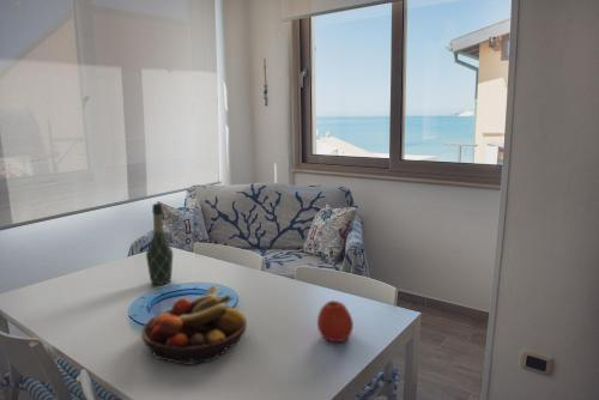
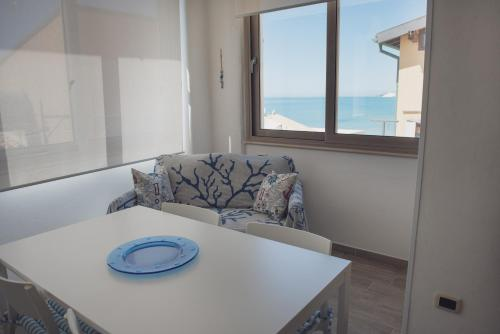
- fruit bowl (194, 319)
- wine bottle (158, 243)
- apple (334, 319)
